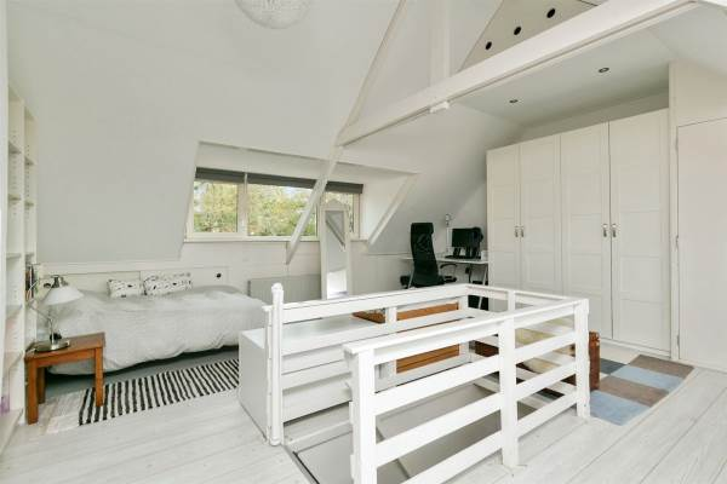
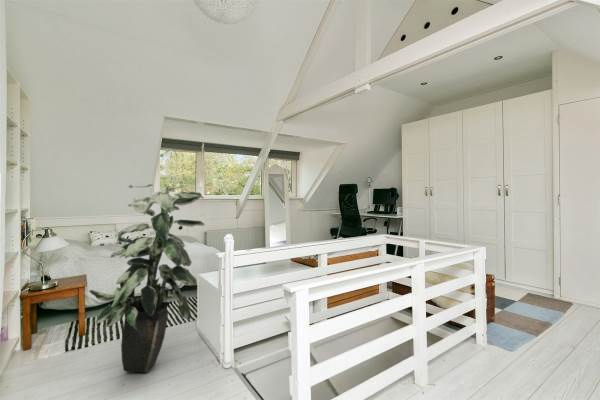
+ indoor plant (152, 272)
